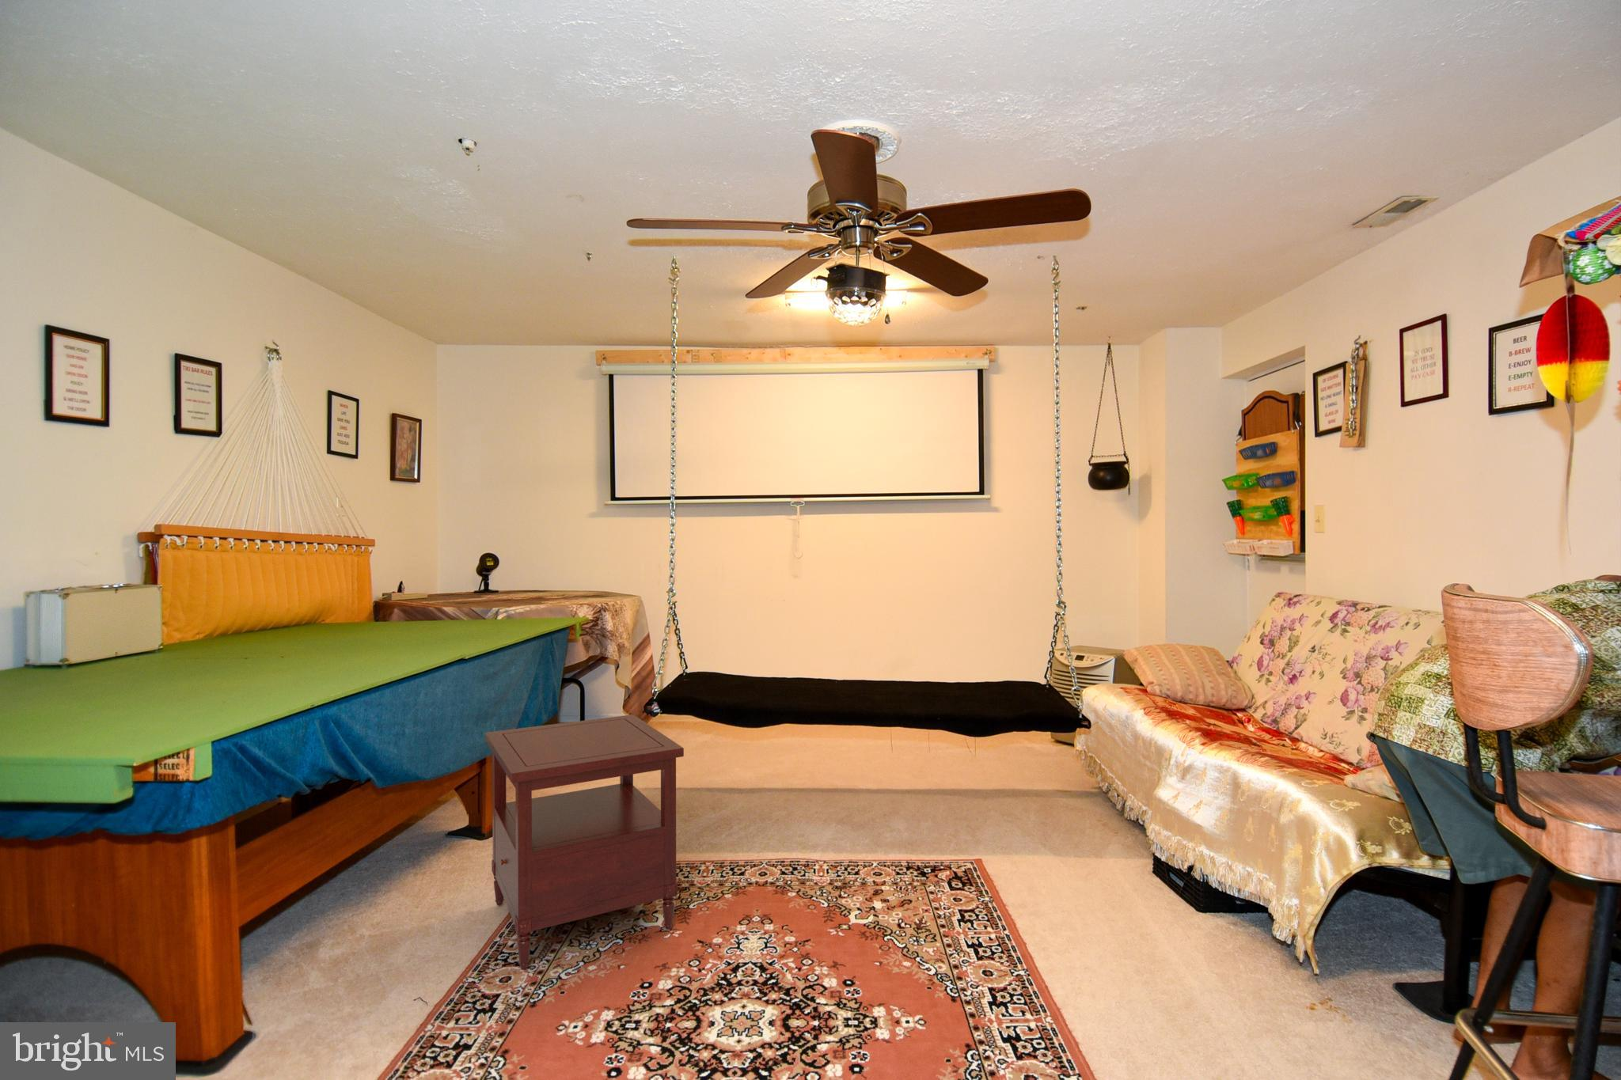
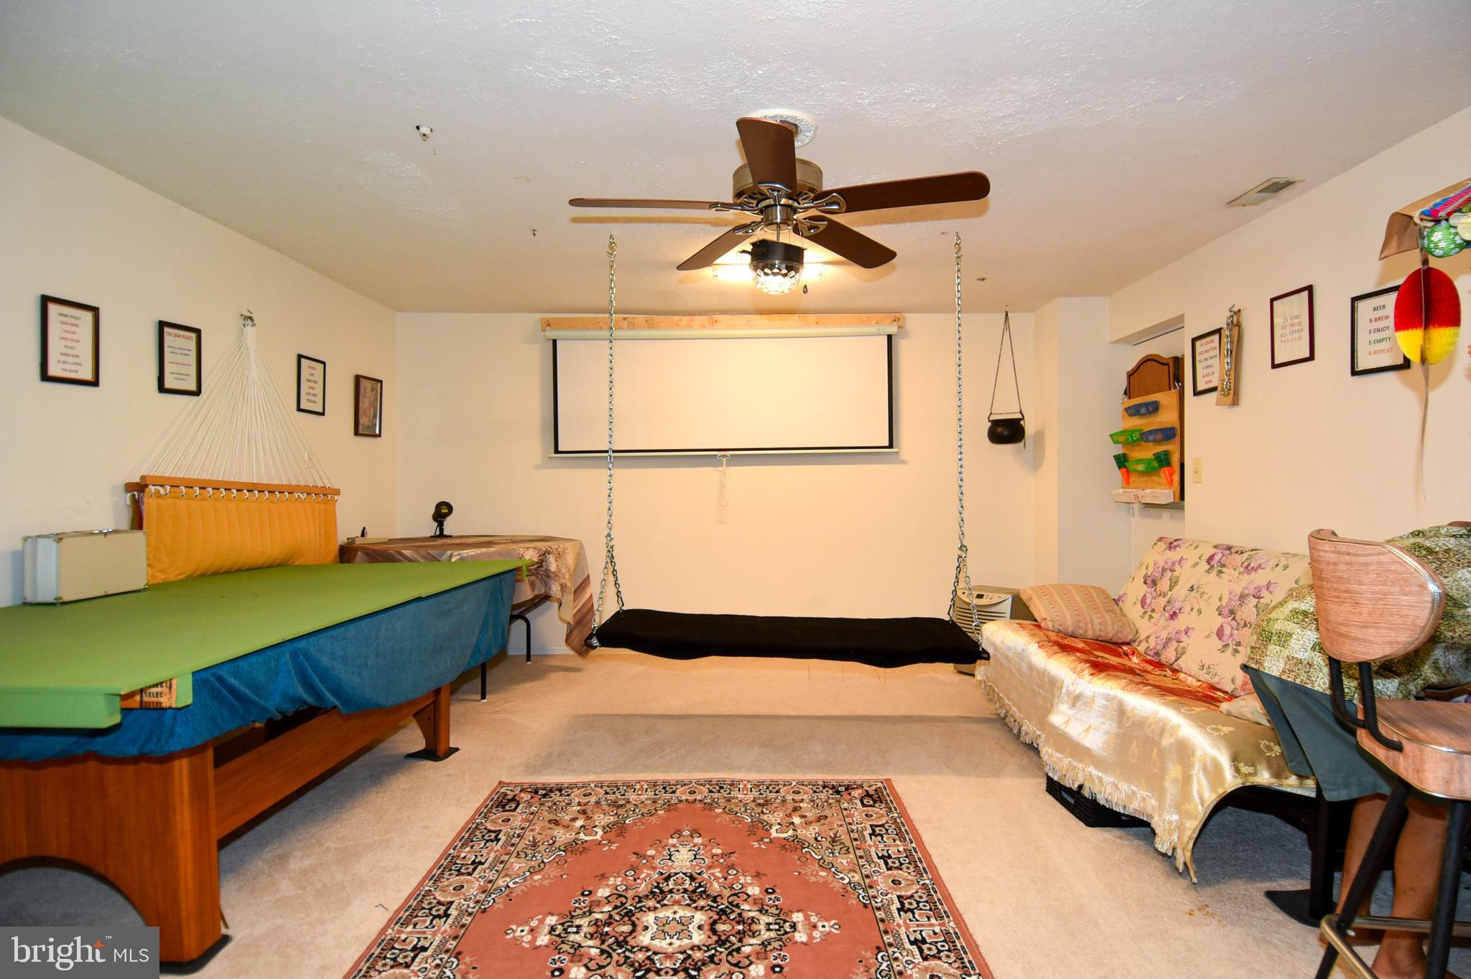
- side table (581, 828)
